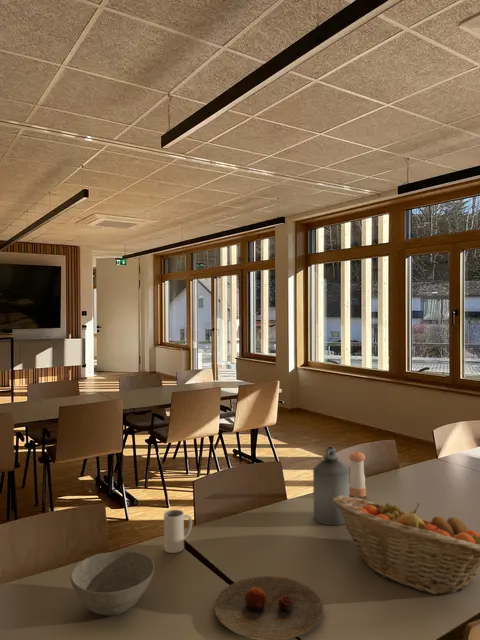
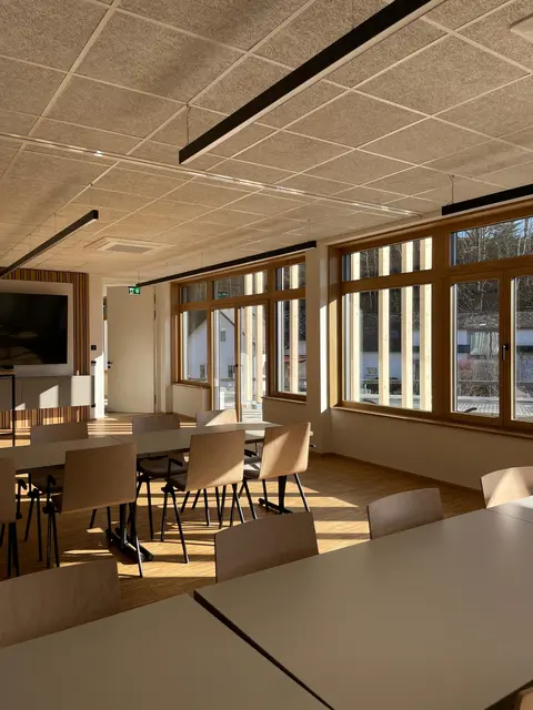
- fruit basket (408, 533)
- pepper shaker (357, 472)
- mug (178, 529)
- bowl (113, 586)
- plate (268, 600)
- bottle (331, 482)
